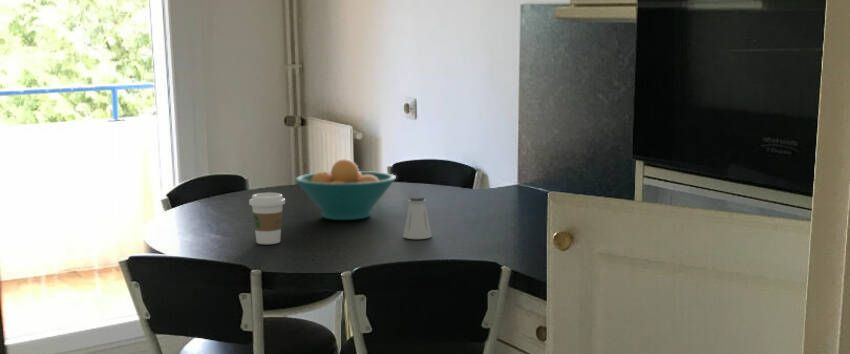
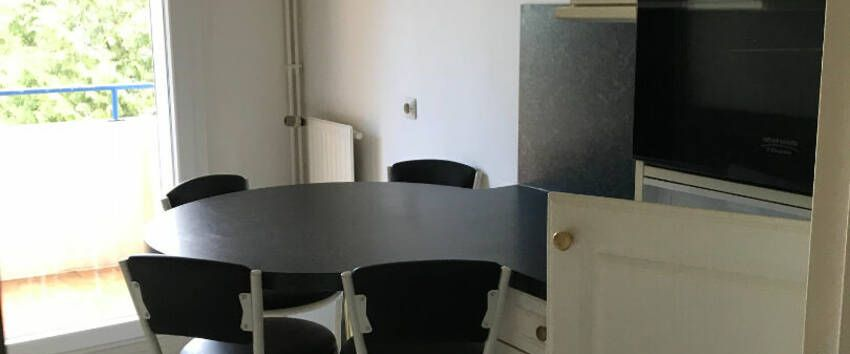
- saltshaker (417, 216)
- fruit bowl (345, 188)
- coffee cup (267, 218)
